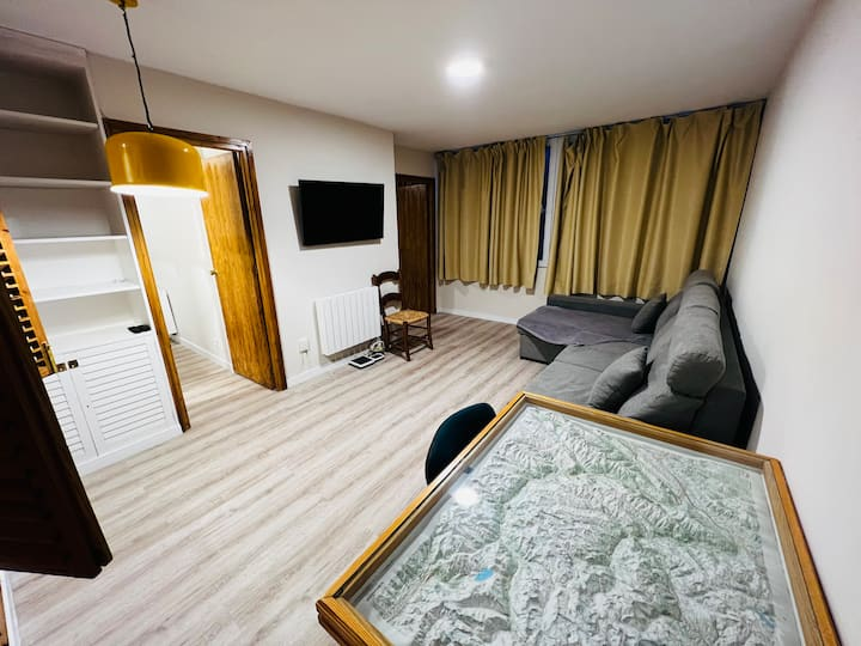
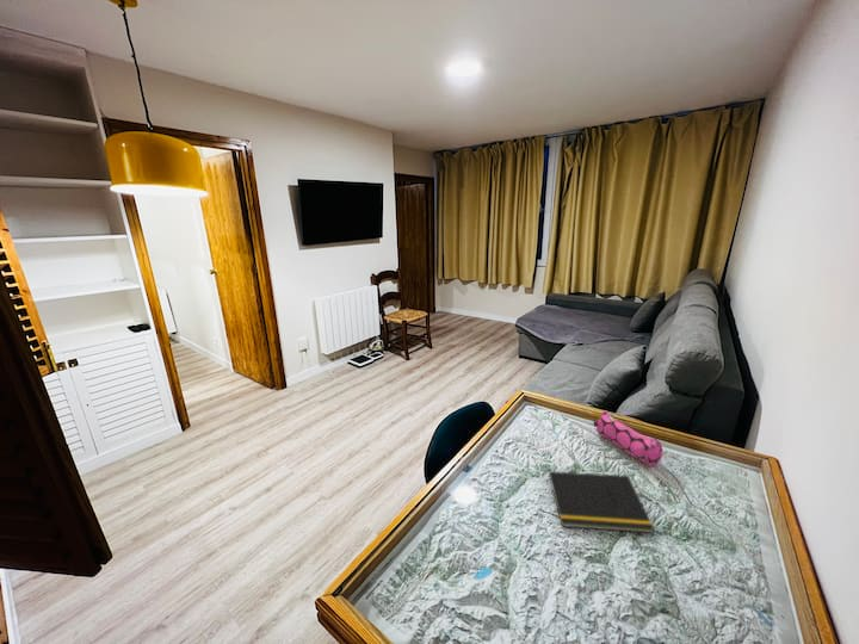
+ notepad (597, 499)
+ pencil case (628, 436)
